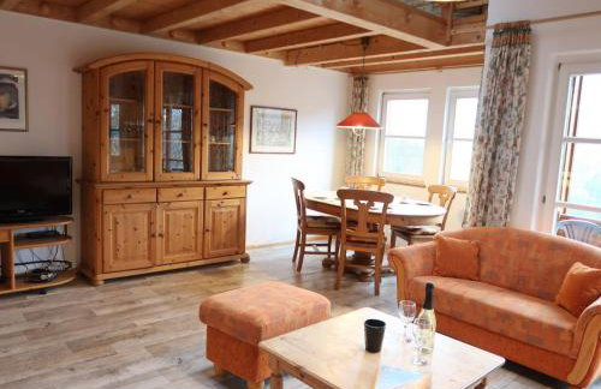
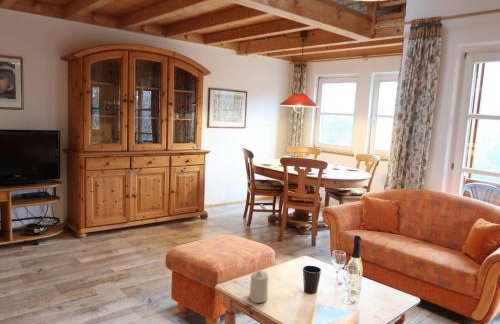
+ candle (259, 284)
